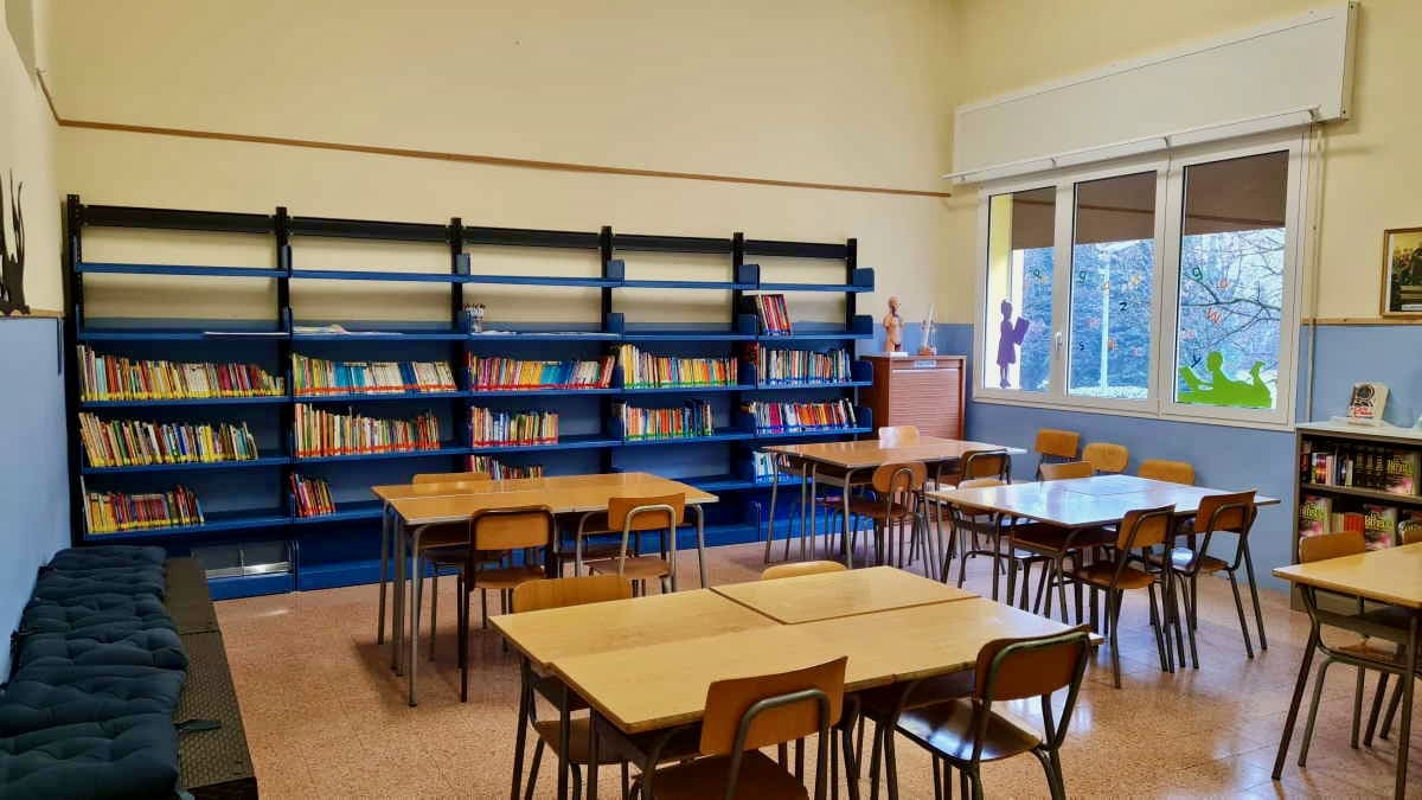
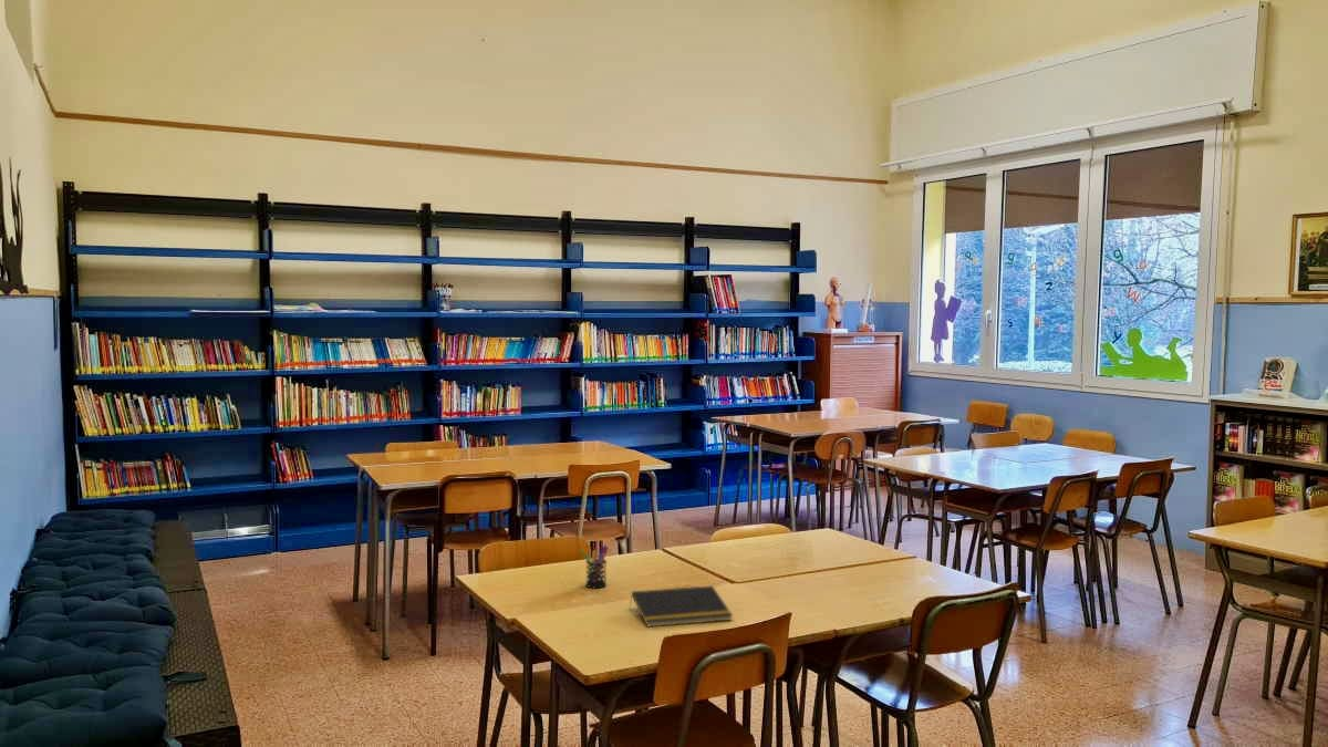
+ pen holder (593, 563)
+ notepad (681, 605)
